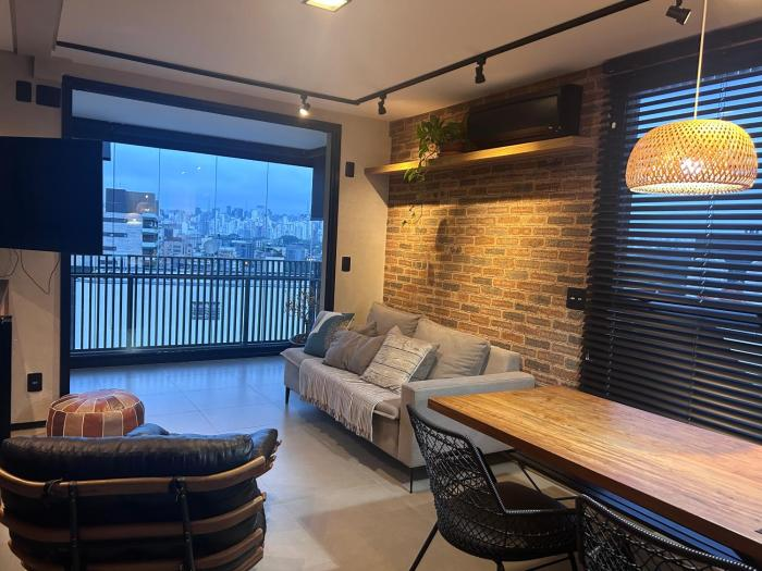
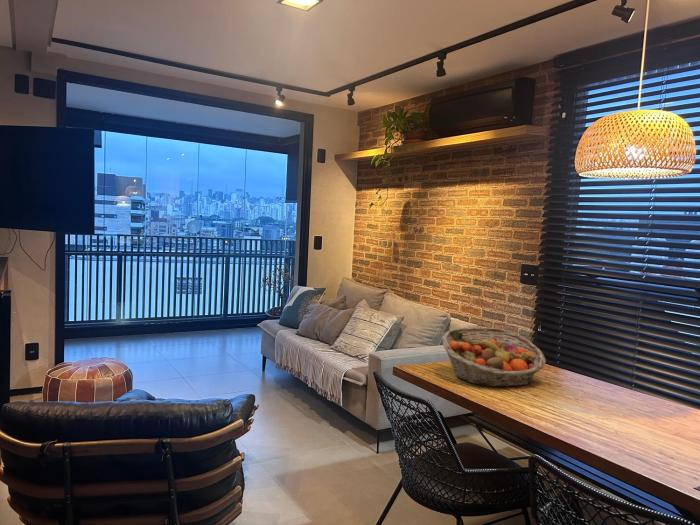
+ fruit basket (491, 356)
